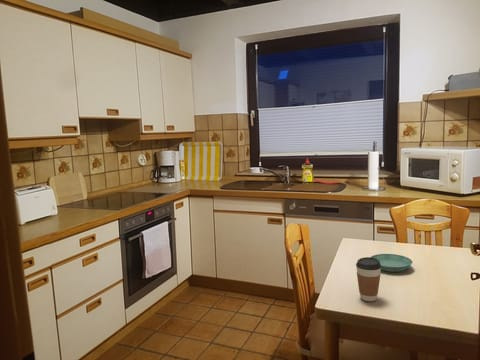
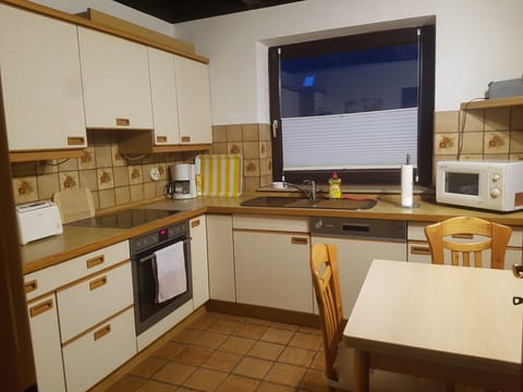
- saucer (390, 263)
- coffee cup (368, 279)
